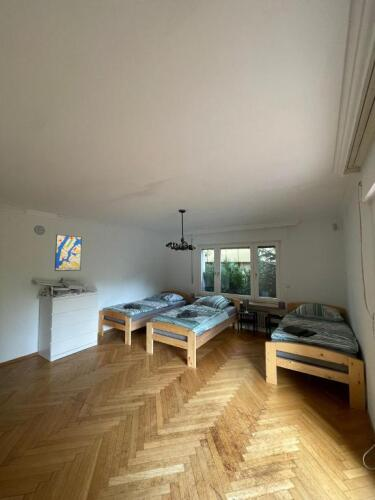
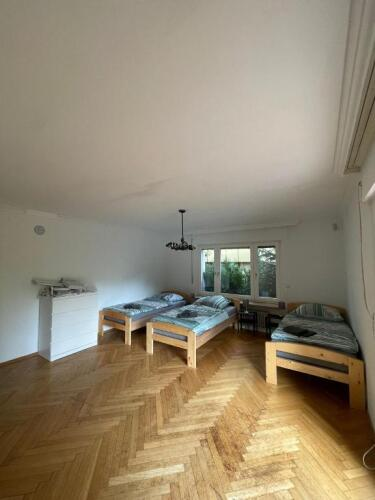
- wall art (68, 253)
